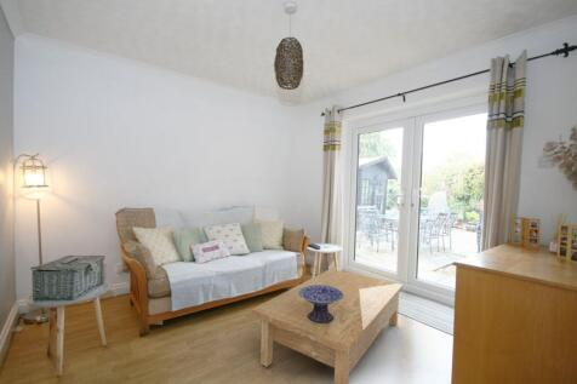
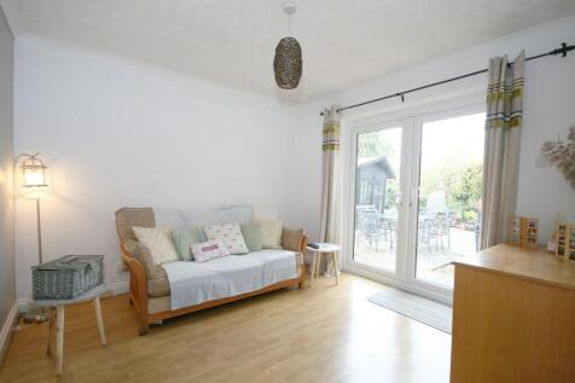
- coffee table (336, 317)
- decorative bowl (320, 304)
